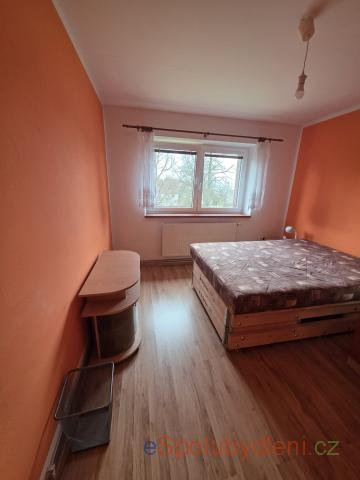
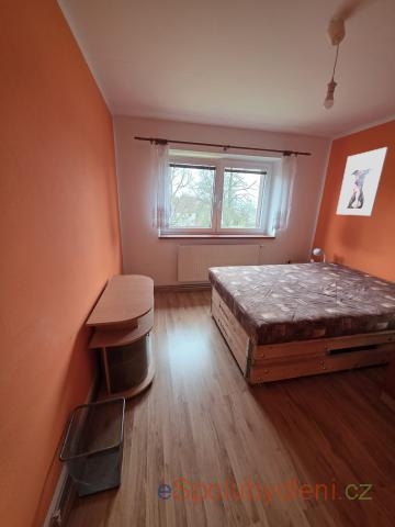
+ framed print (359, 184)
